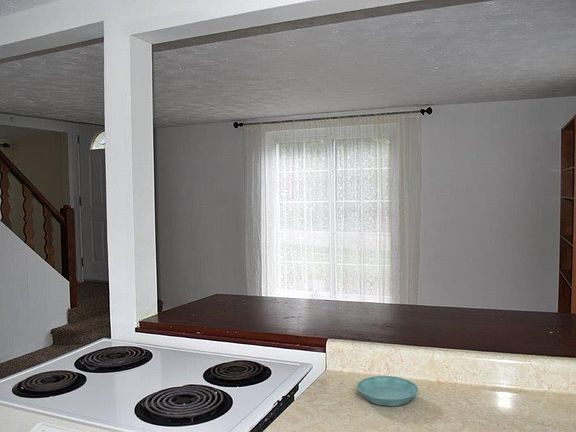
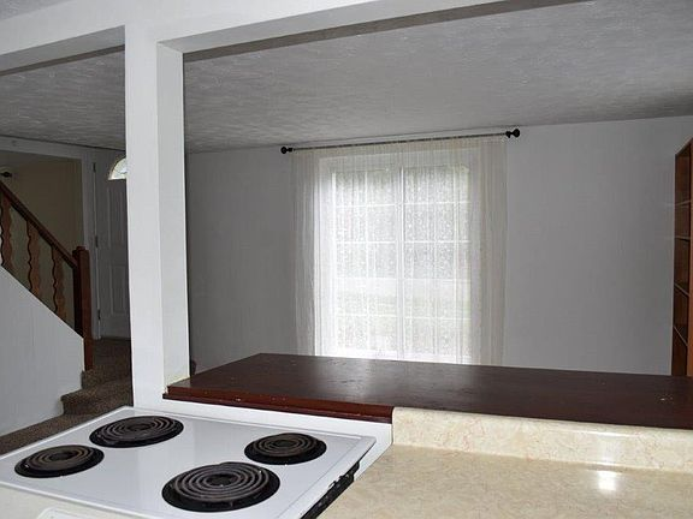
- saucer (387, 391)
